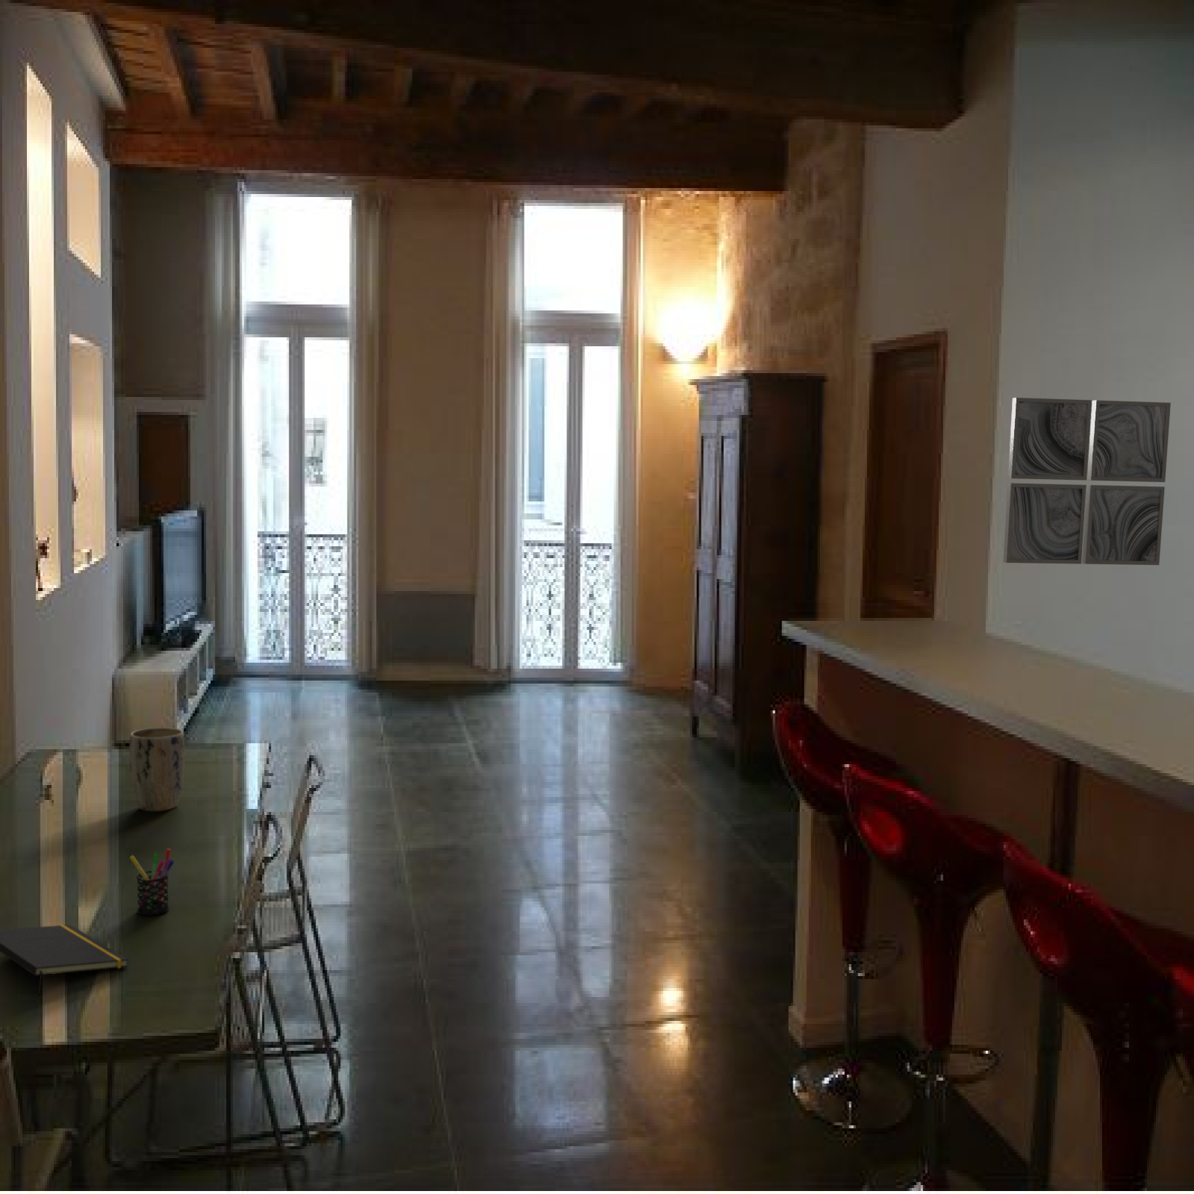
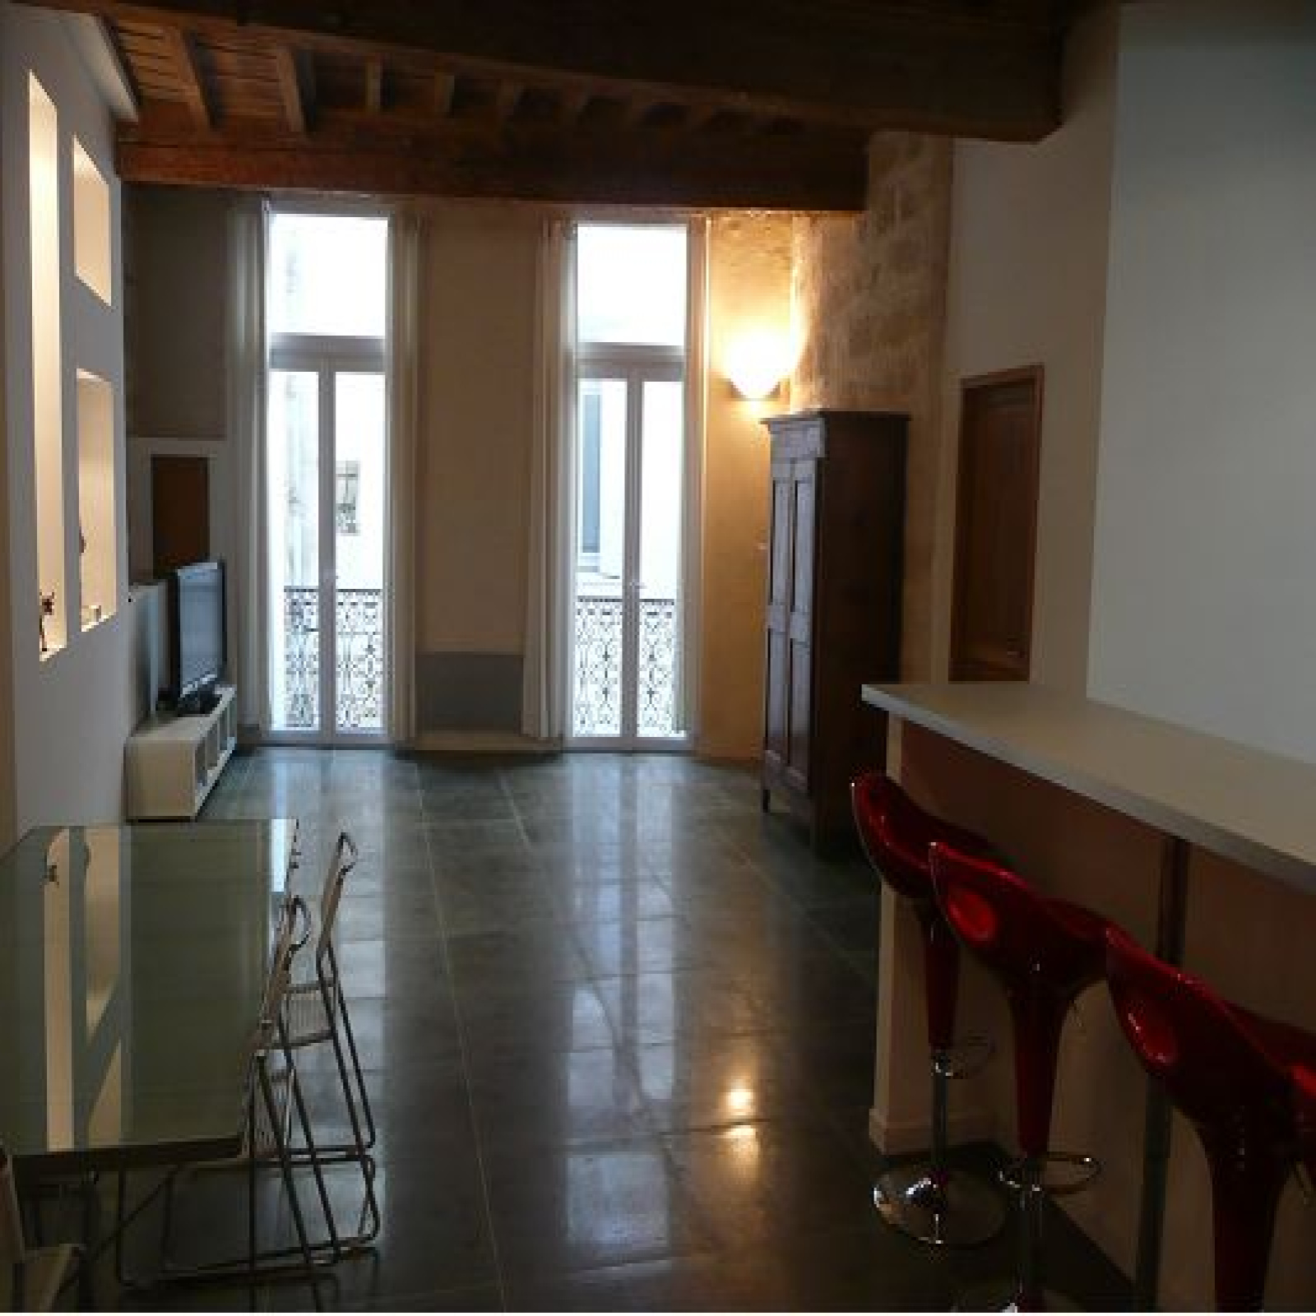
- plant pot (156, 770)
- notepad (54, 948)
- wall art (1086, 480)
- pen holder (154, 878)
